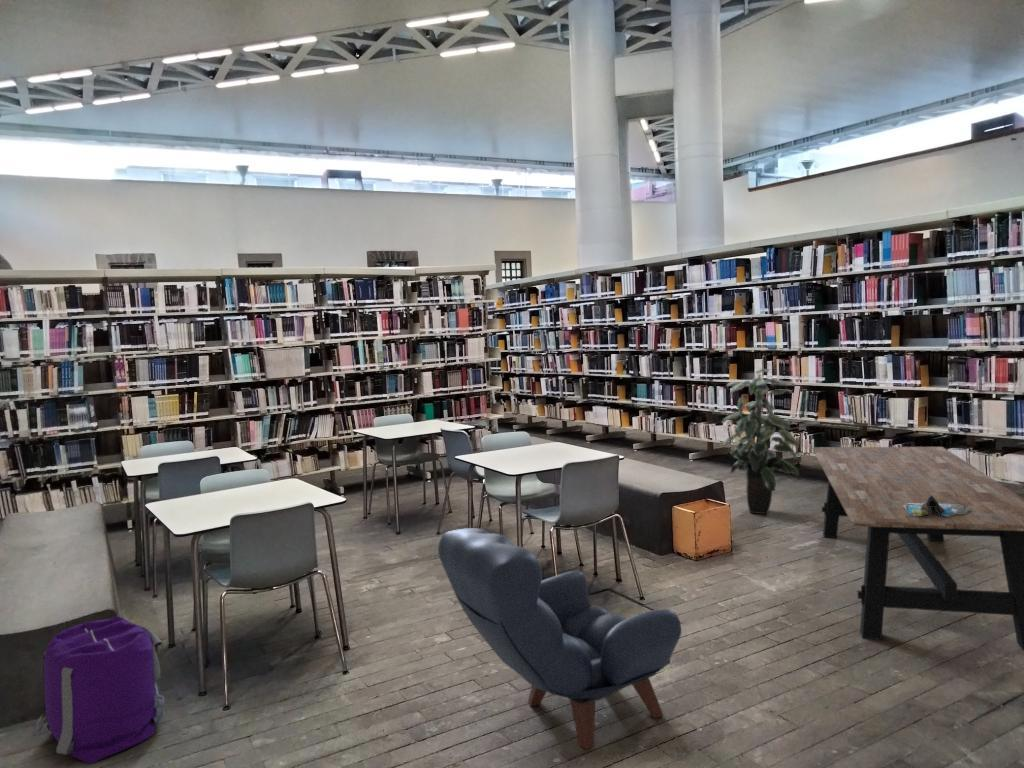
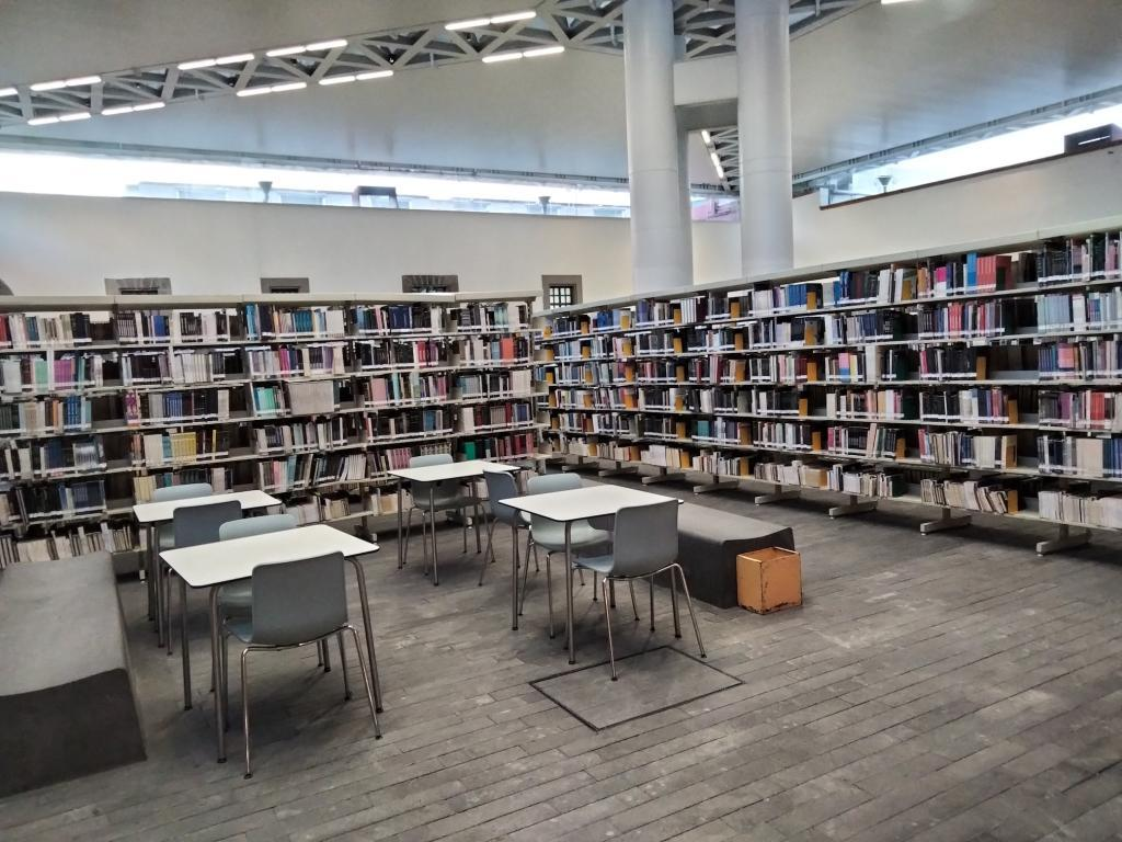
- armchair (555, 623)
- indoor plant (762, 442)
- backpack (100, 682)
- magazine (935, 501)
- dining table (907, 528)
